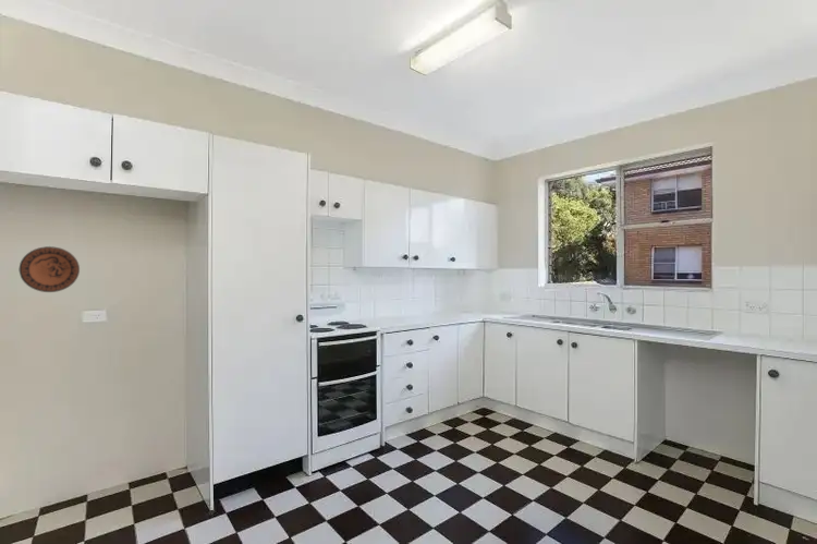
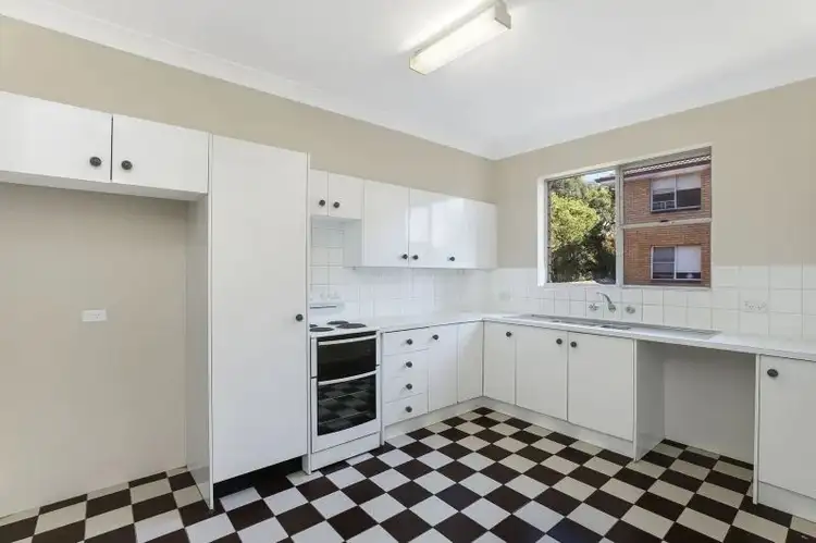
- decorative plate (50, 269)
